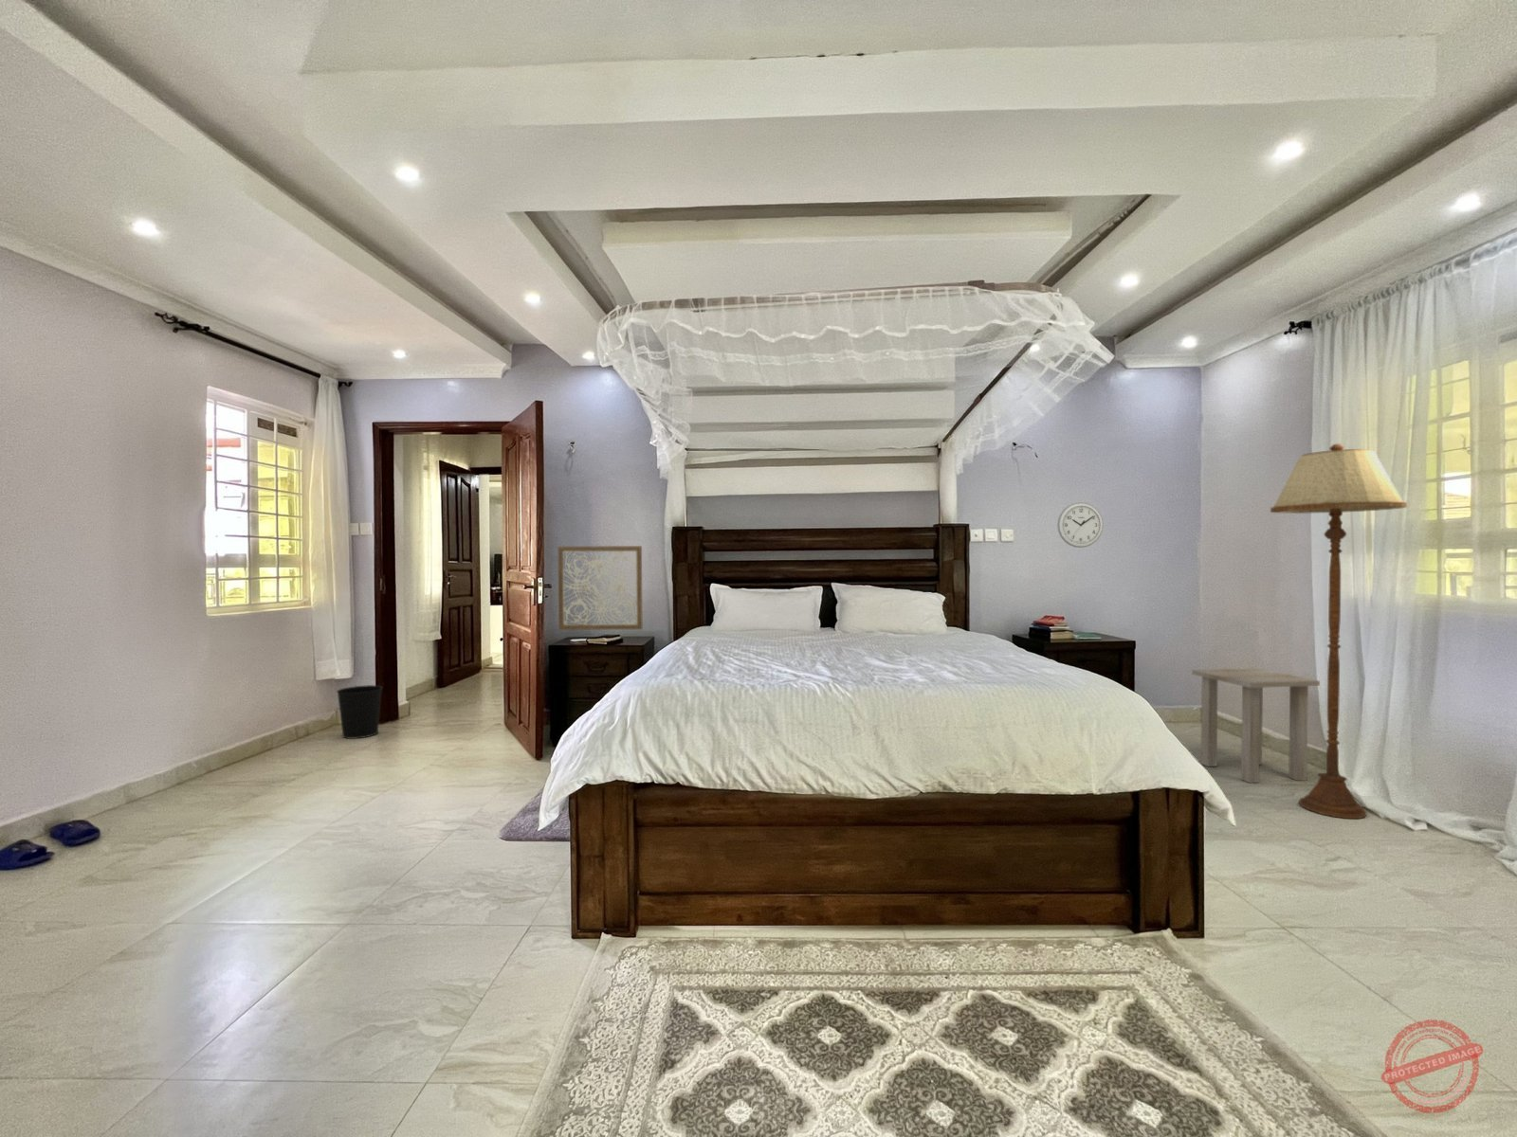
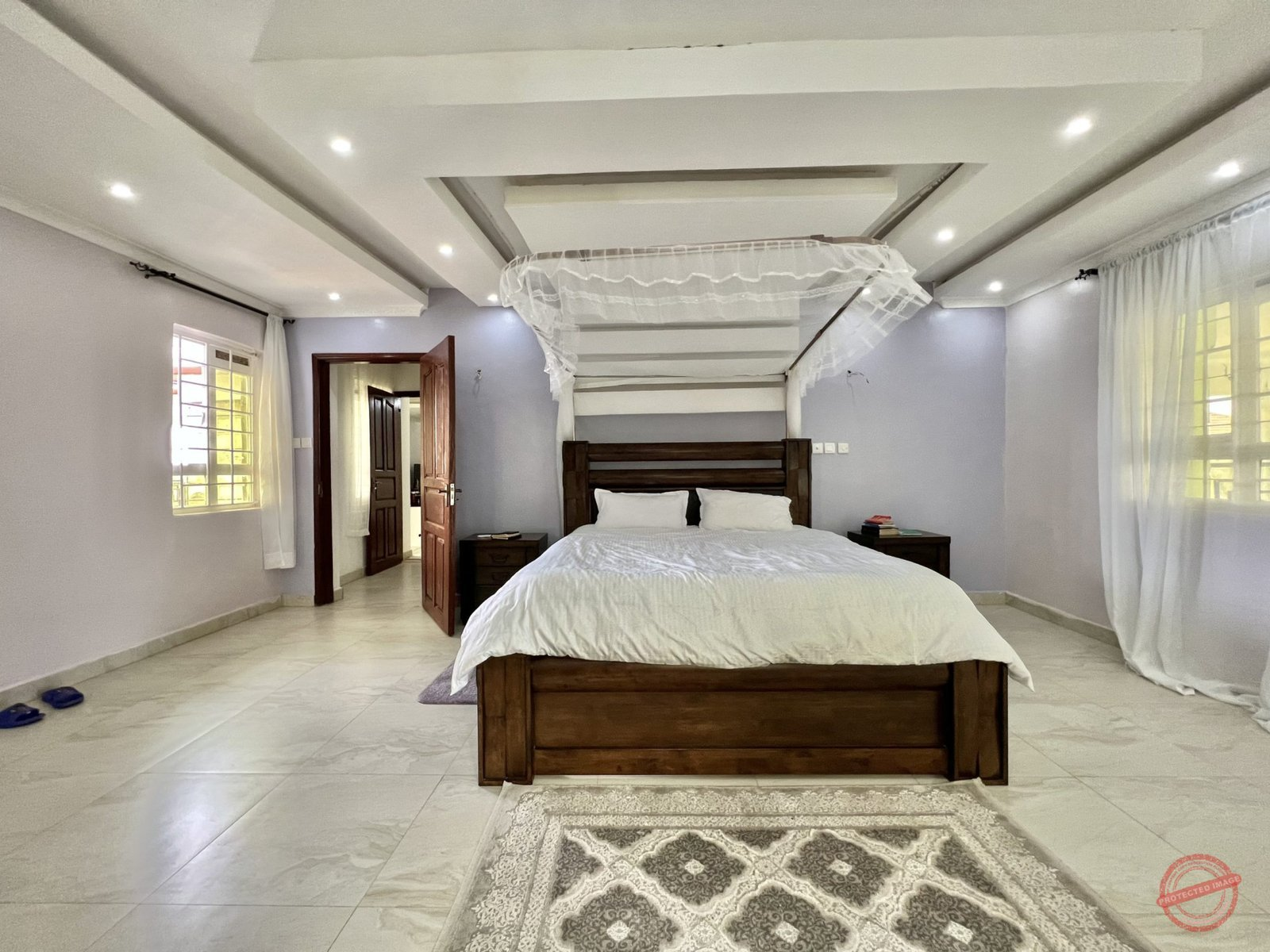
- side table (1252, 723)
- wall clock (1080, 526)
- wall art (597, 589)
- floor lamp (1333, 627)
- wastebasket (361, 712)
